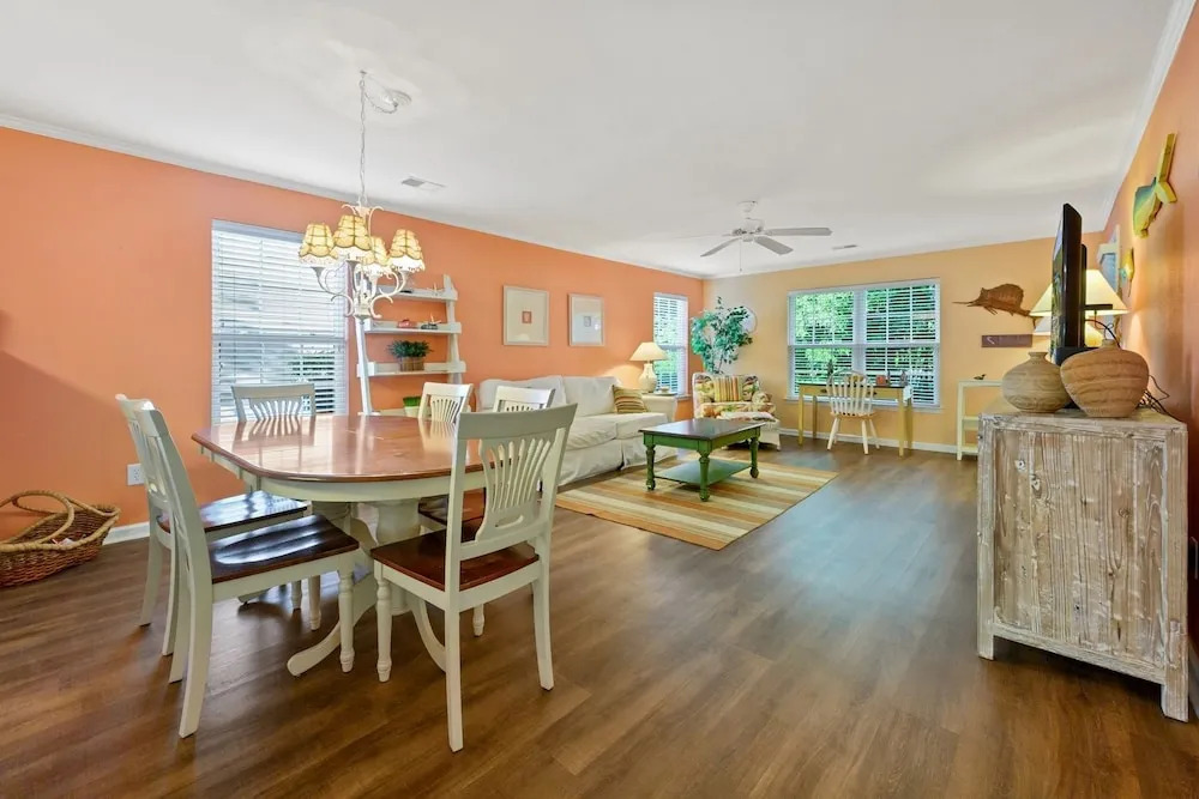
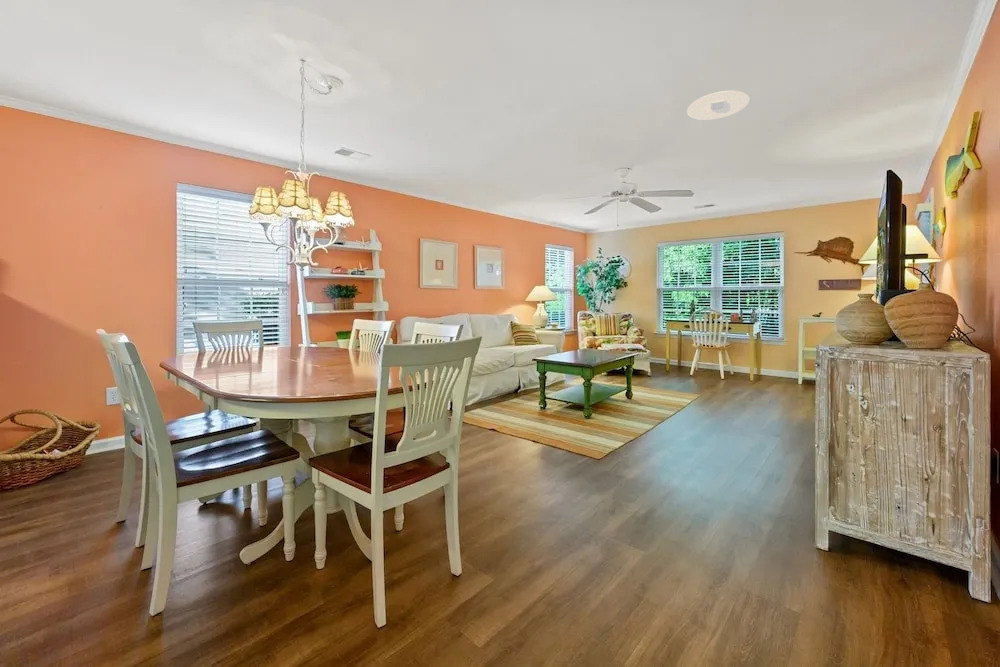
+ recessed light (717, 103)
